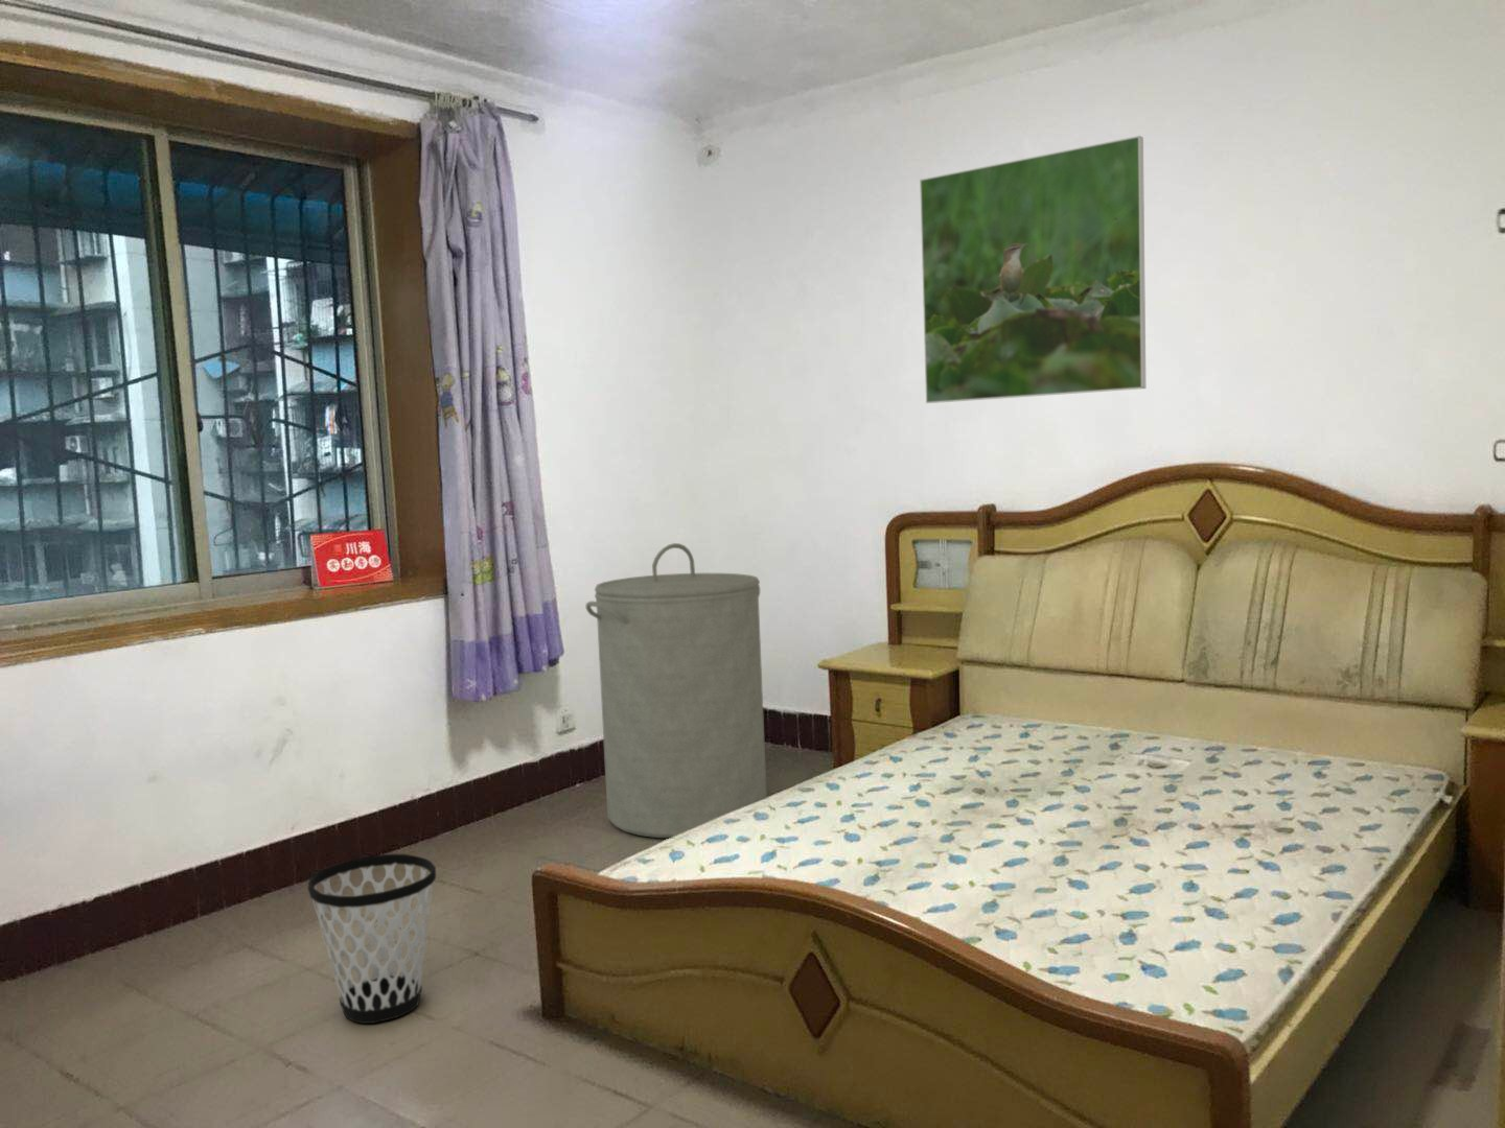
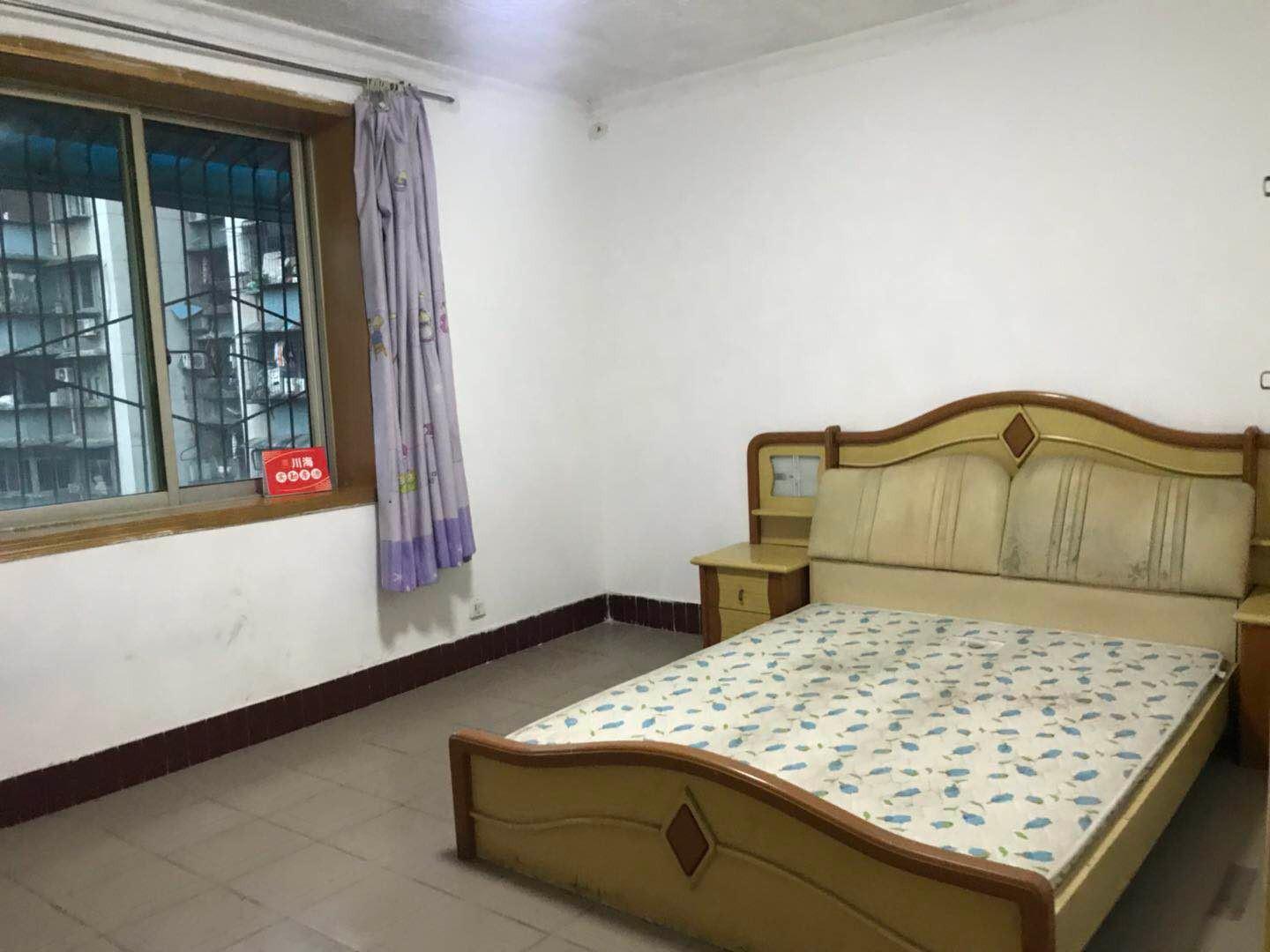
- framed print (1027, 278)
- wastebasket (377, 940)
- laundry hamper (681, 679)
